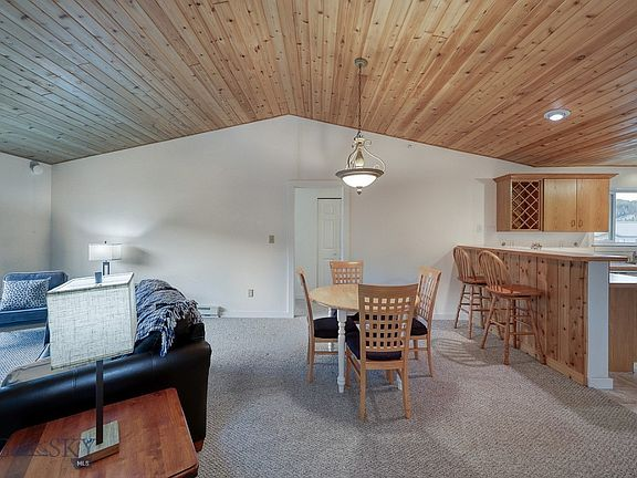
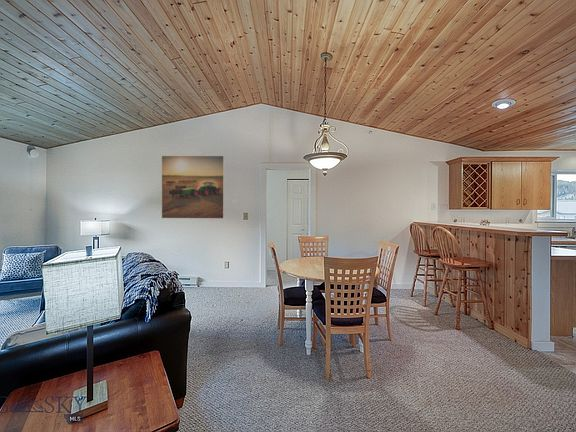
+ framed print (192, 187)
